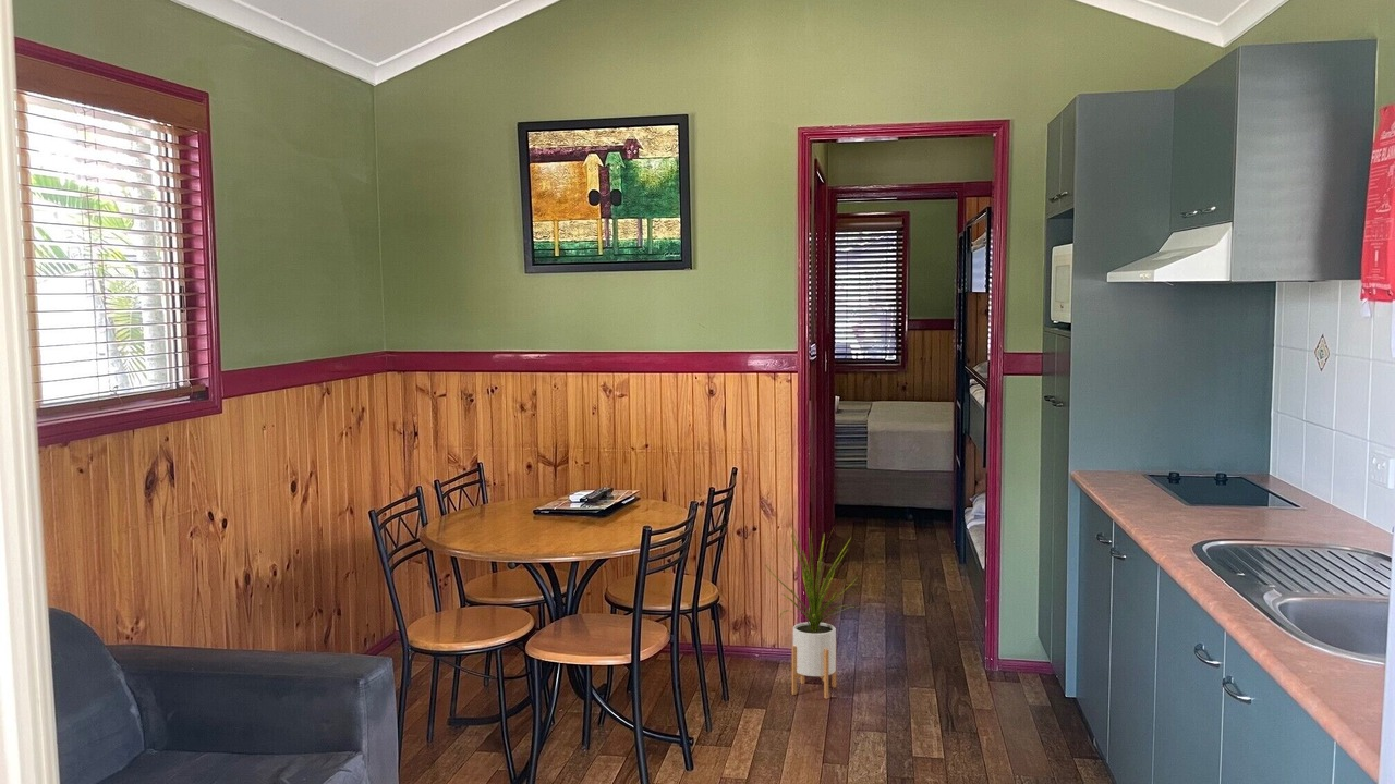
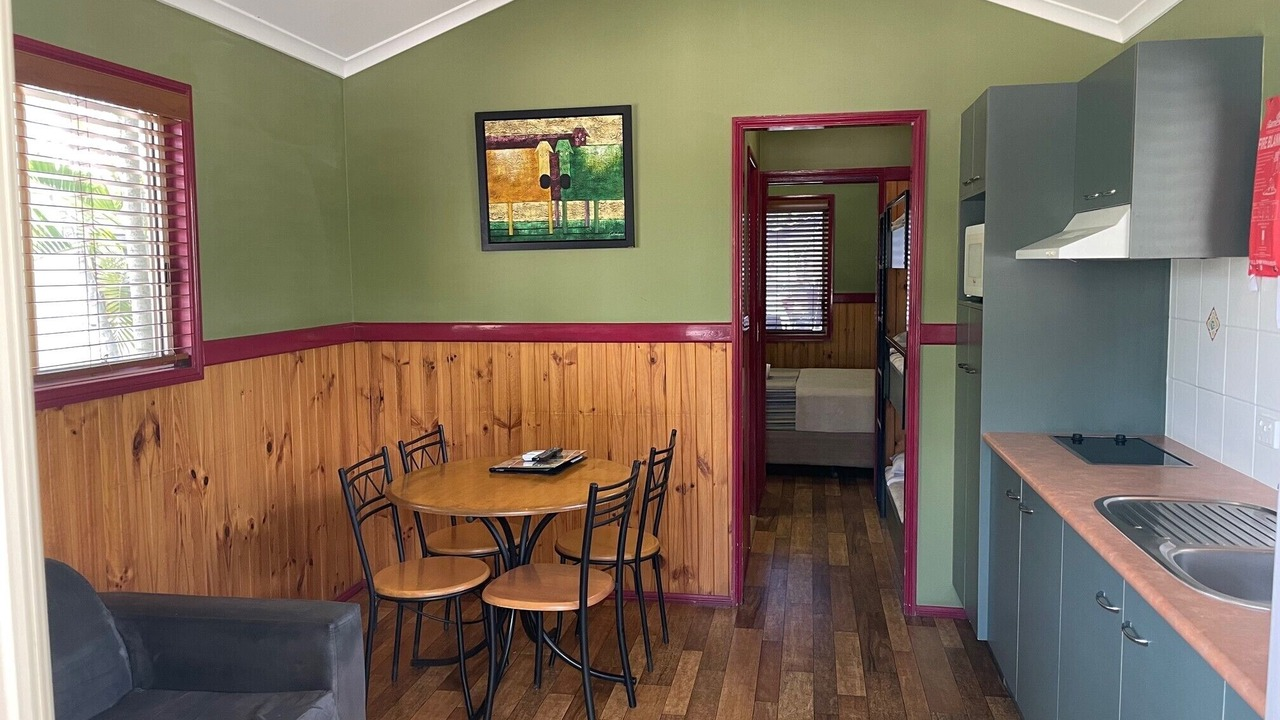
- house plant (816, 608)
